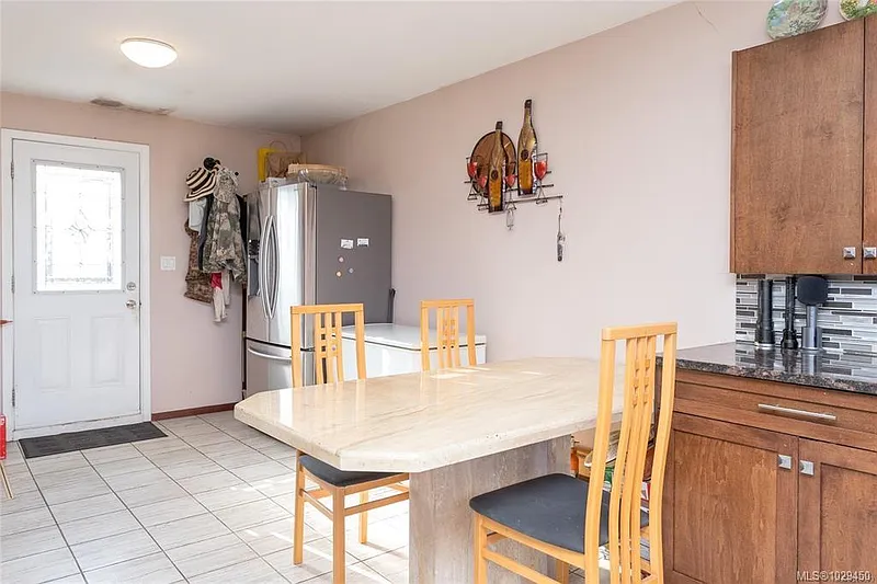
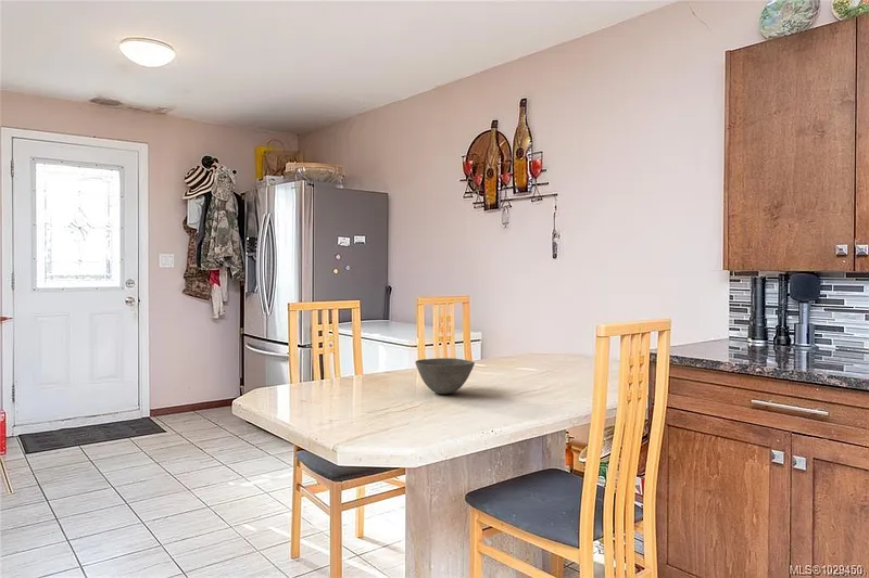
+ bowl (444, 376)
